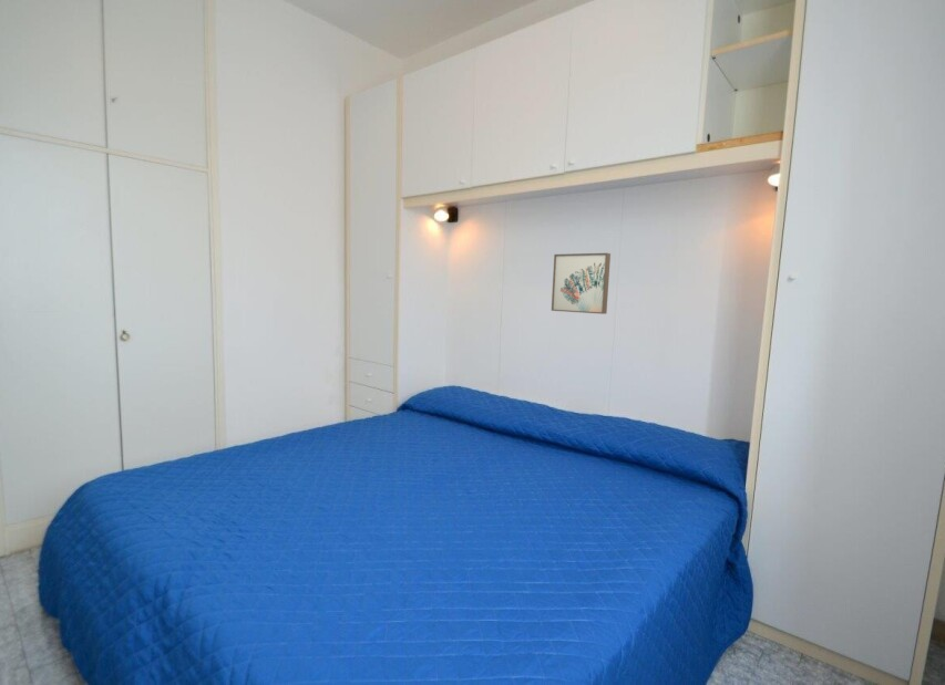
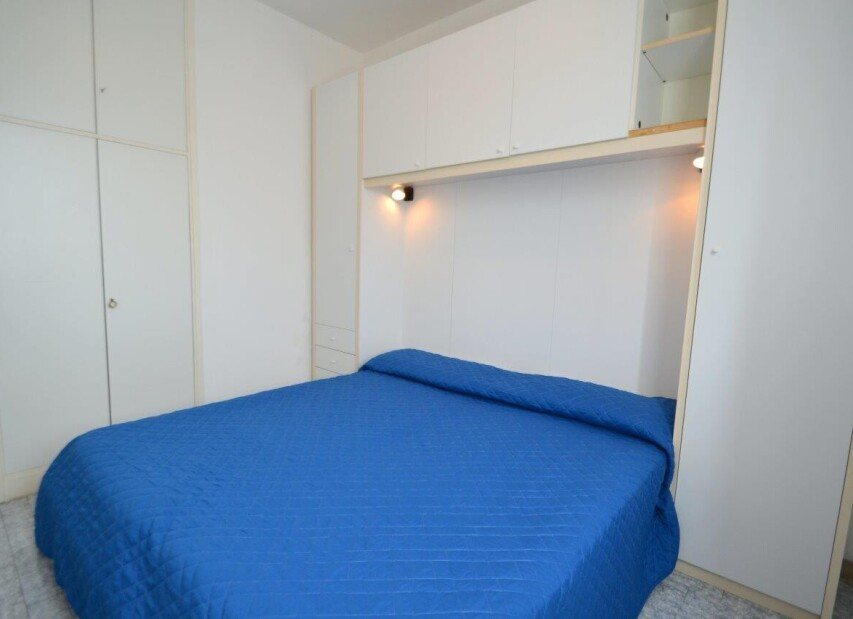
- wall art (579, 282)
